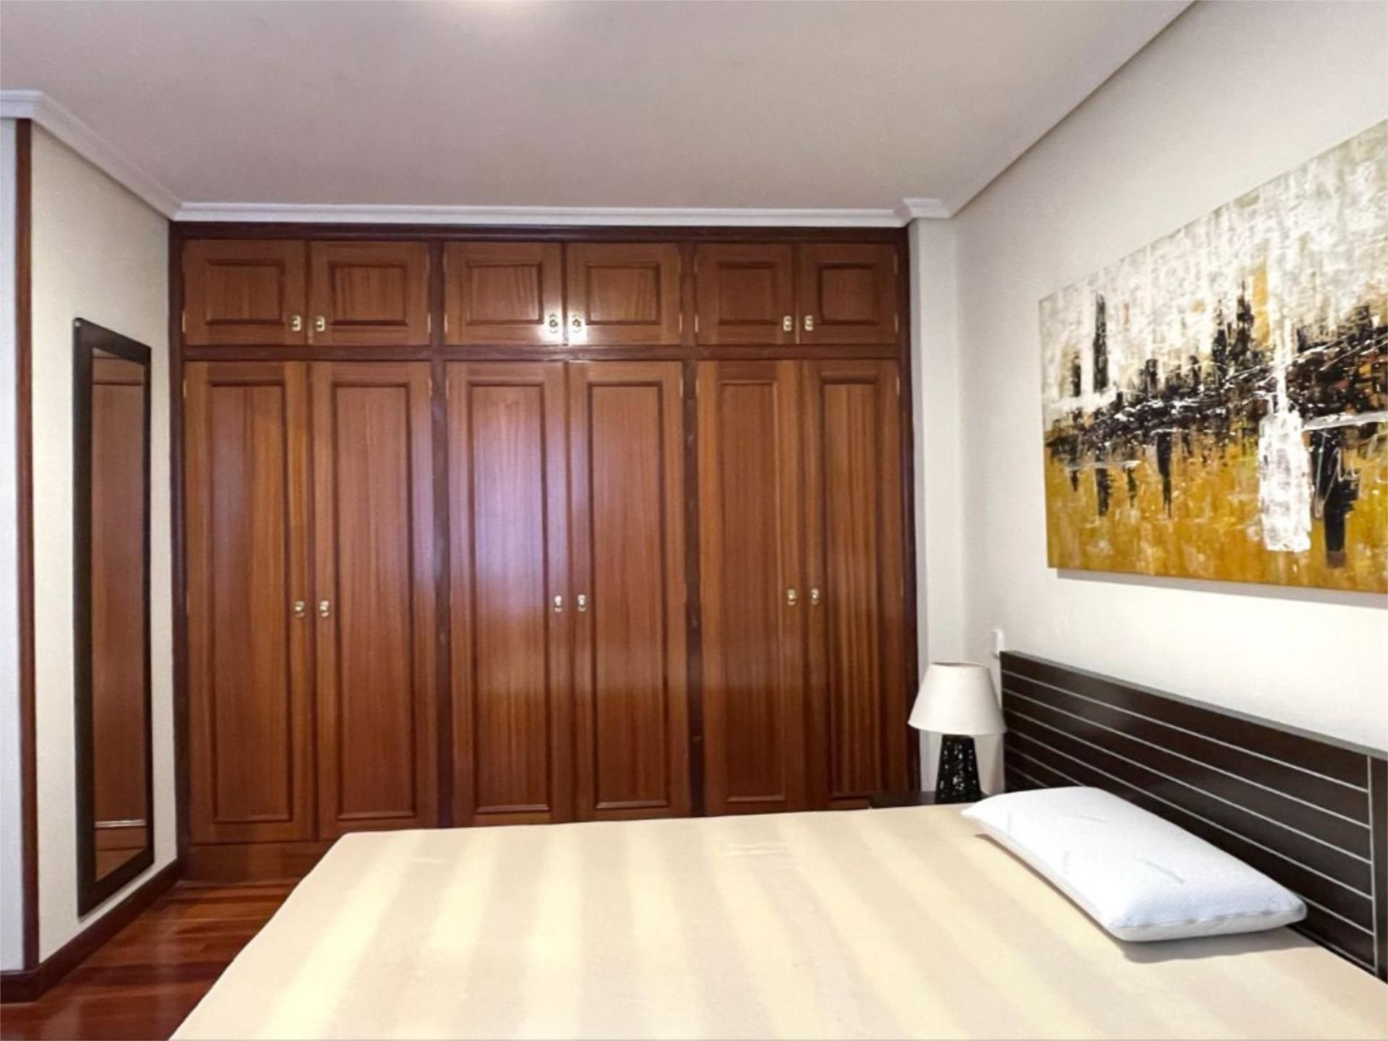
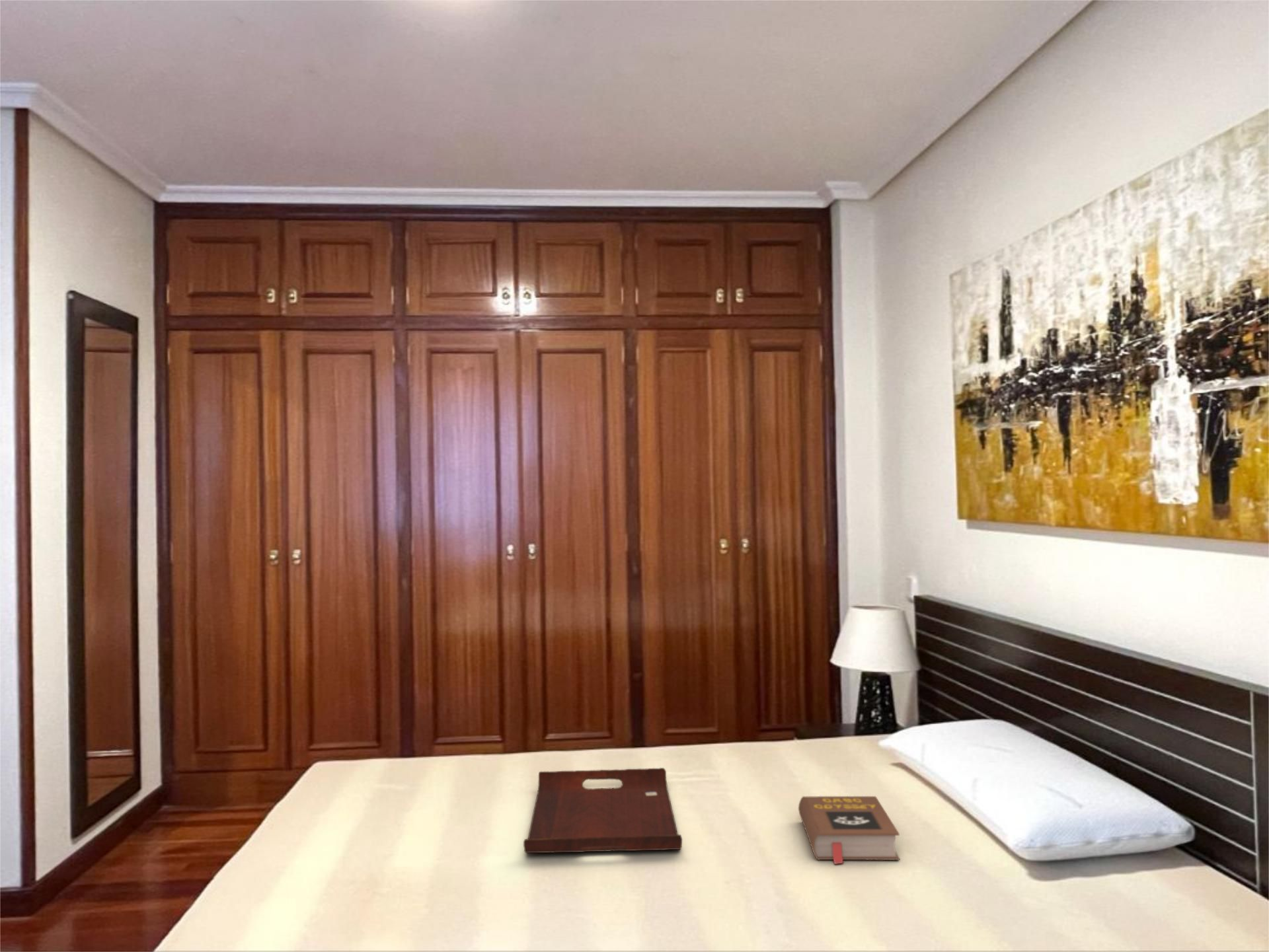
+ serving tray (603, 809)
+ book (847, 828)
